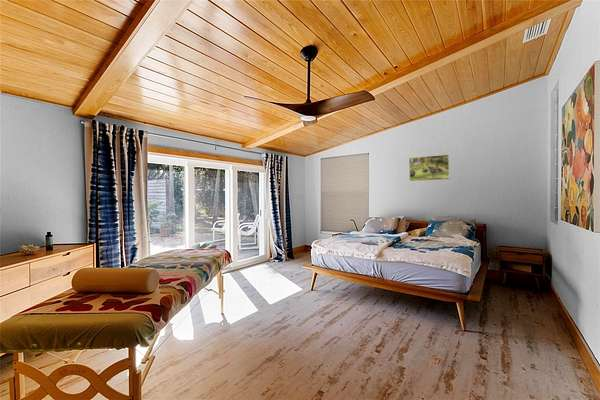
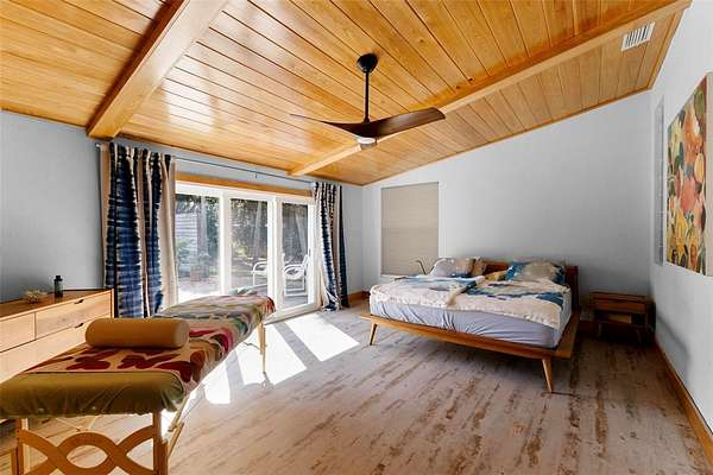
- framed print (428, 168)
